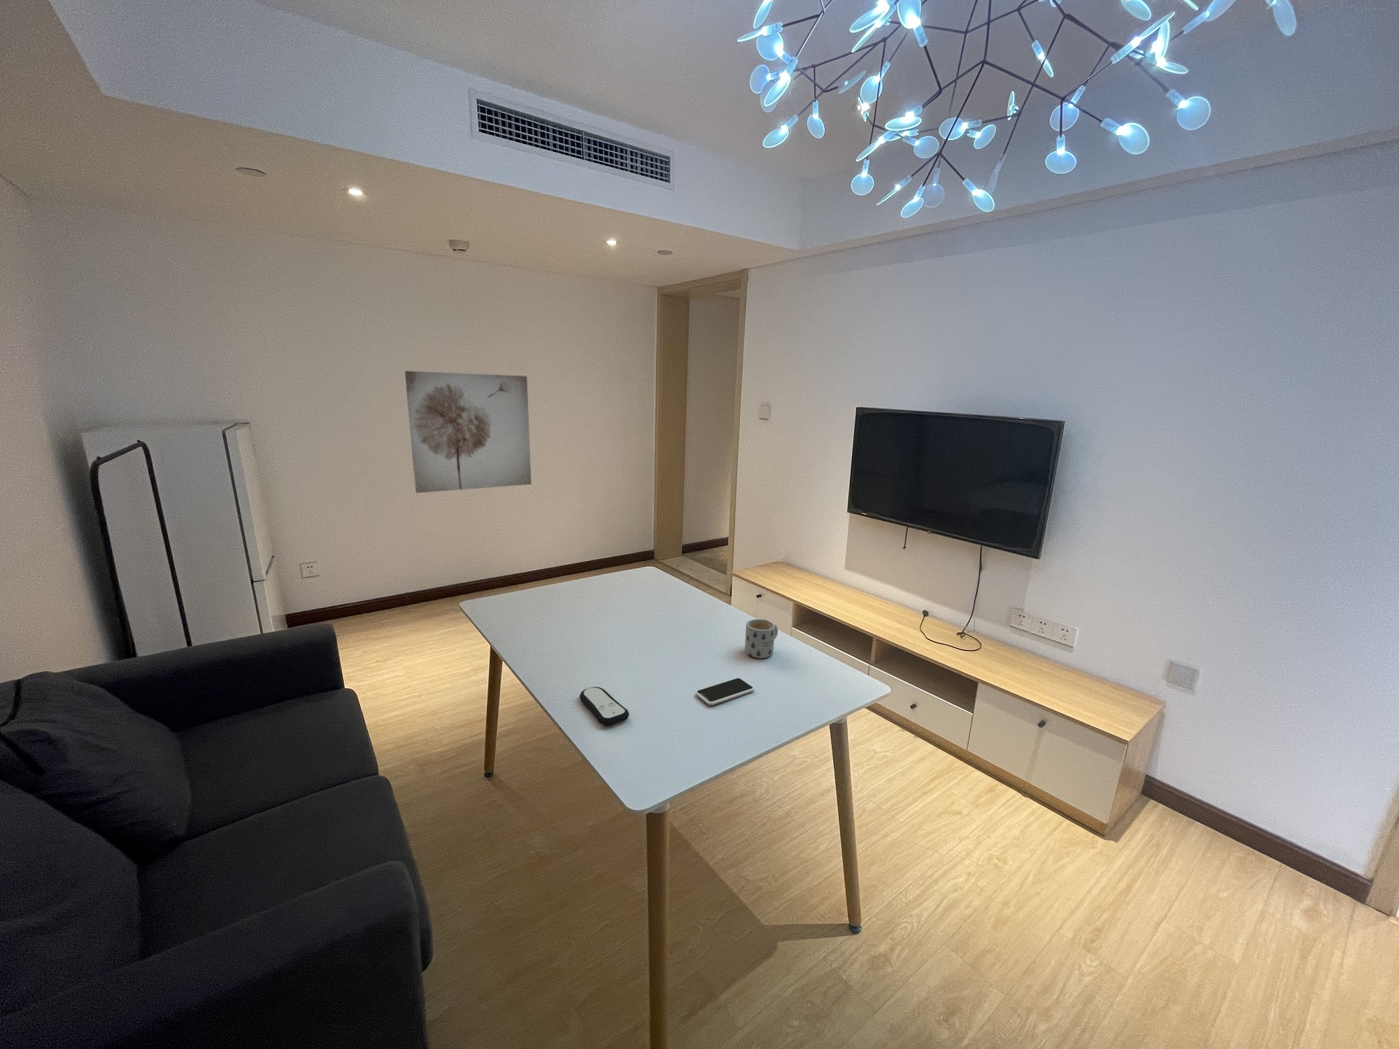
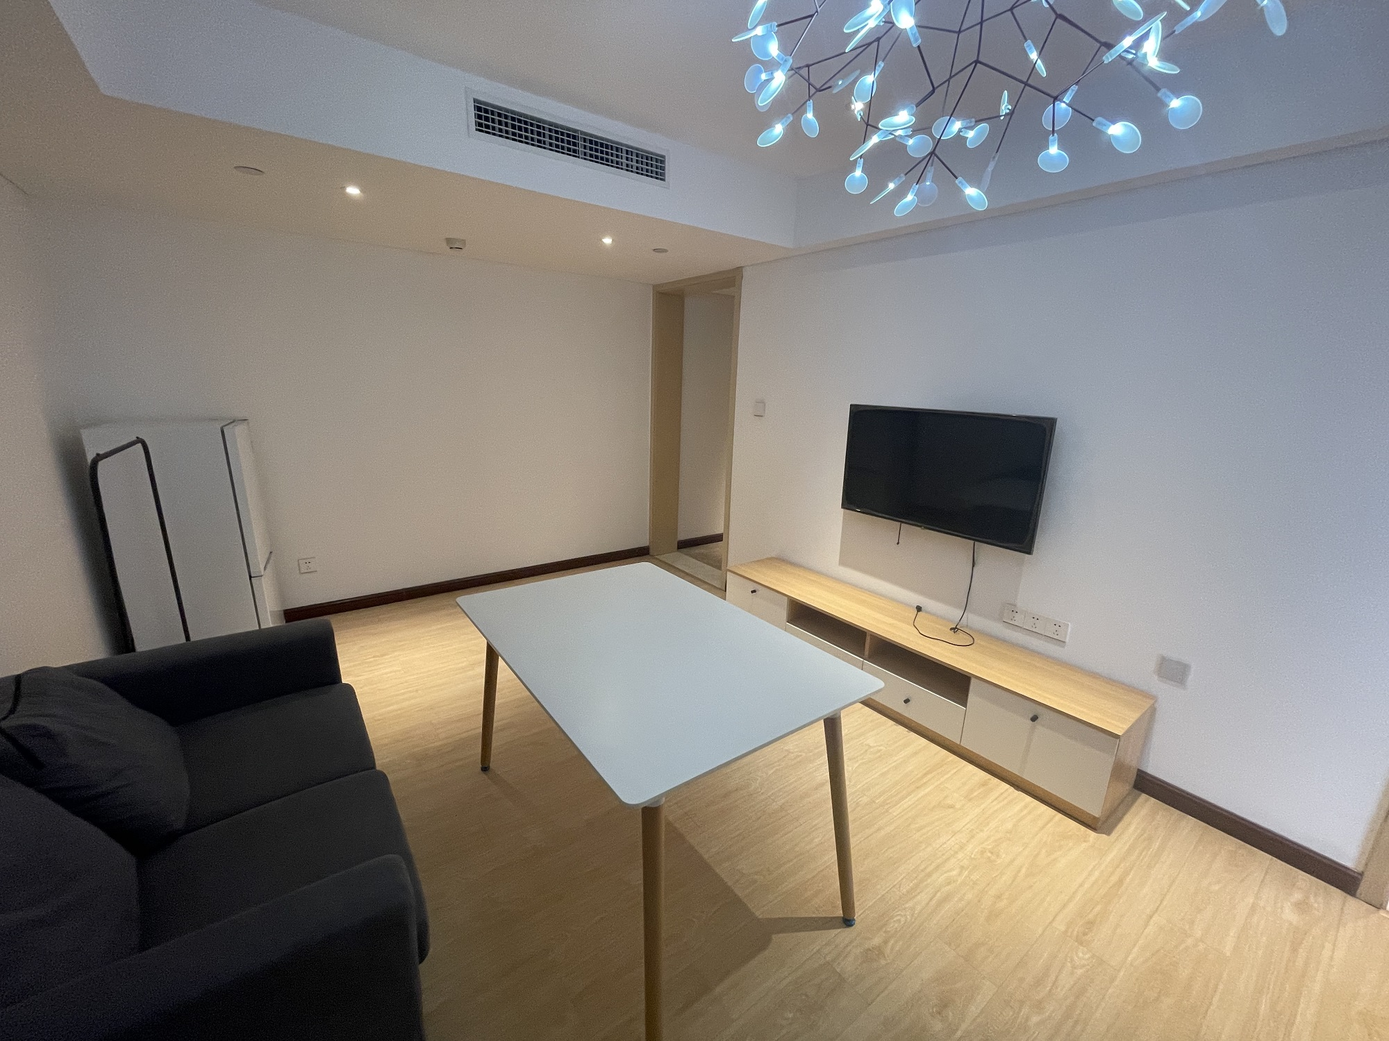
- wall art (473, 432)
- mug (763, 637)
- remote control (603, 704)
- smartphone (725, 690)
